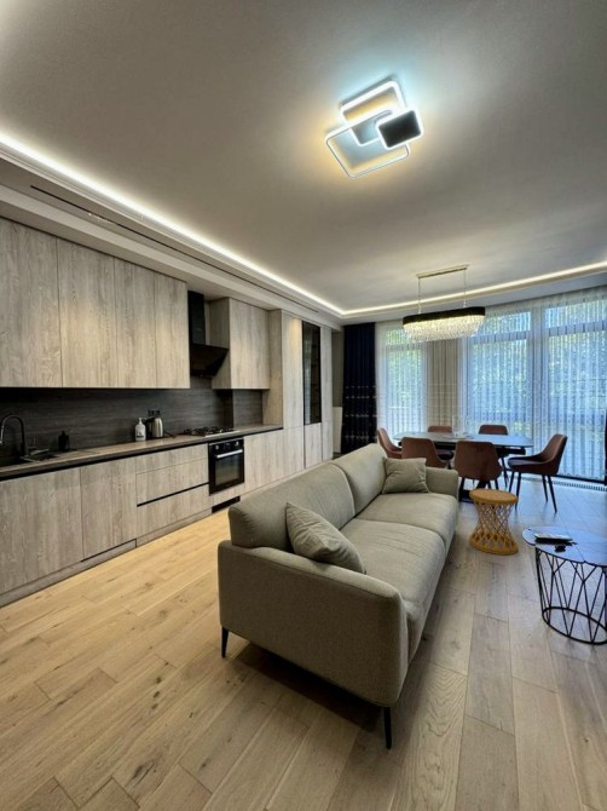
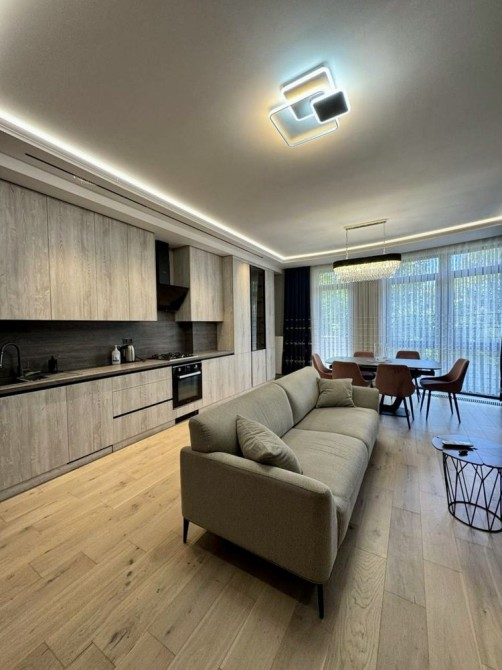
- side table (492, 519)
